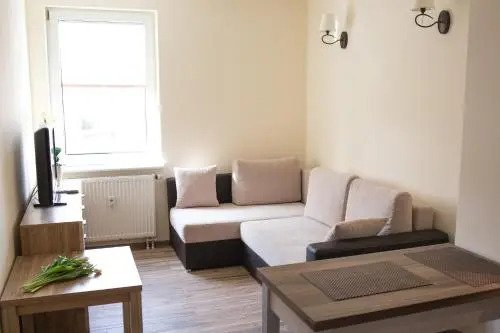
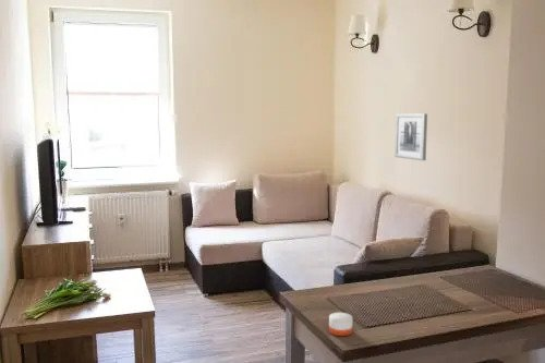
+ candle (340, 315)
+ wall art (410, 136)
